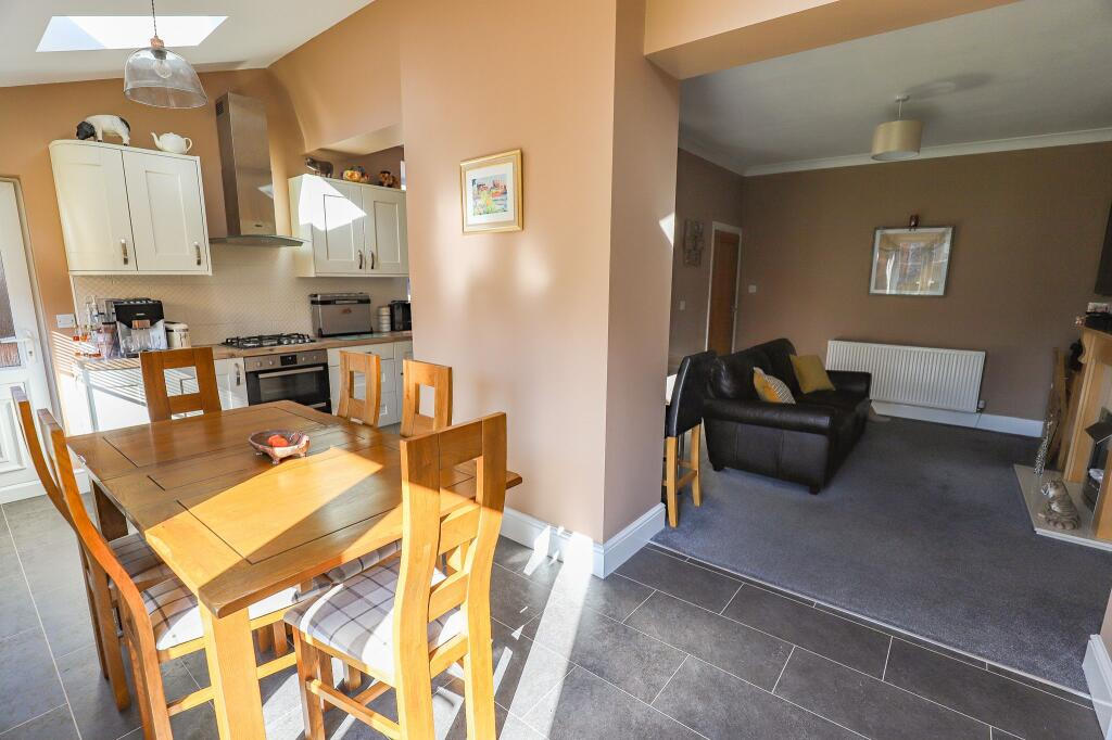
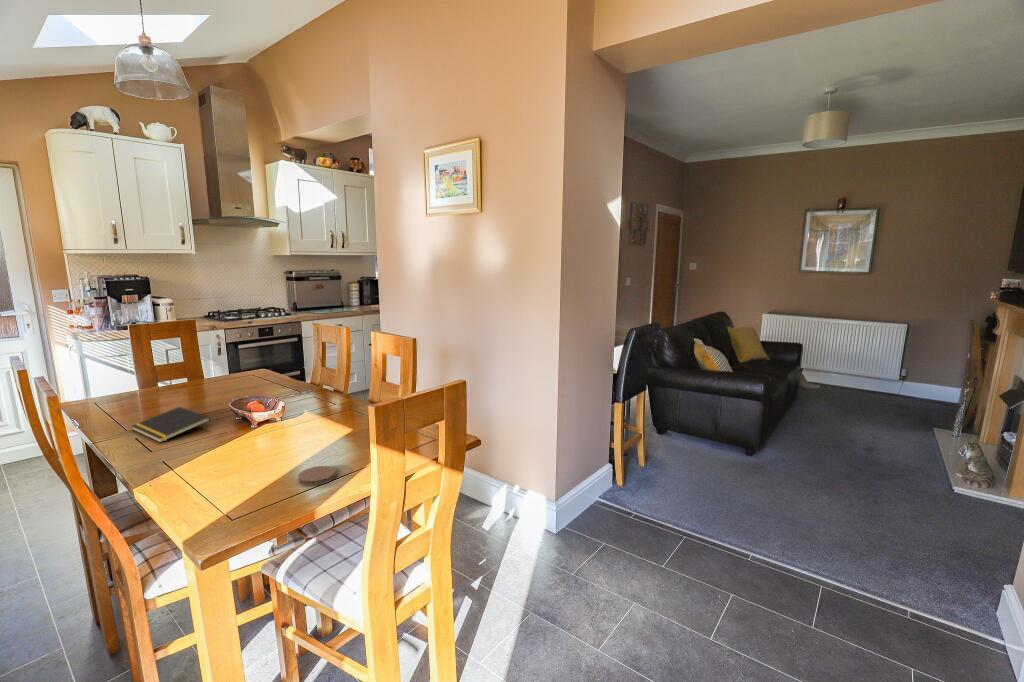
+ coaster (317, 475)
+ notepad (170, 423)
